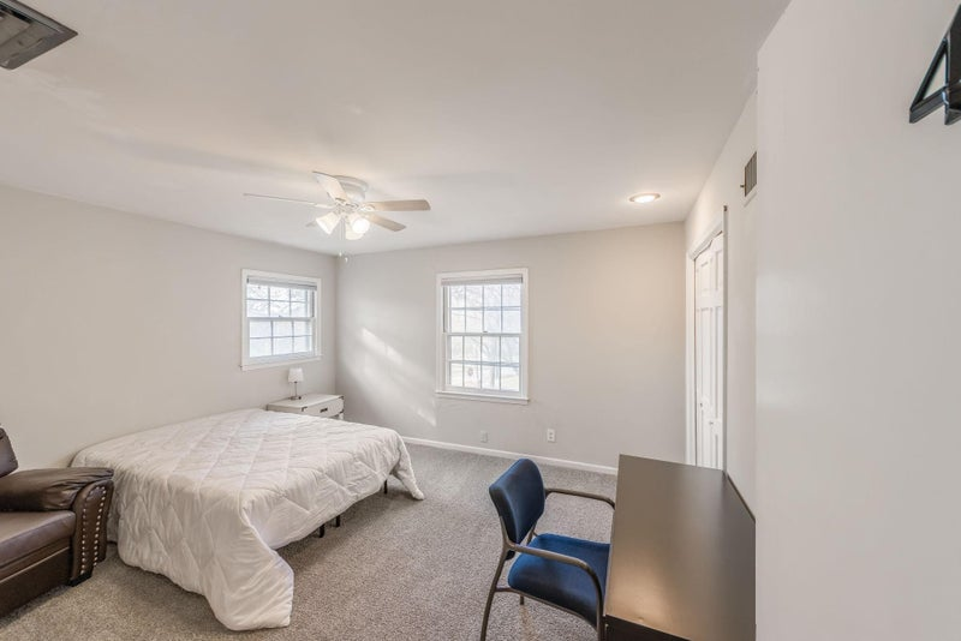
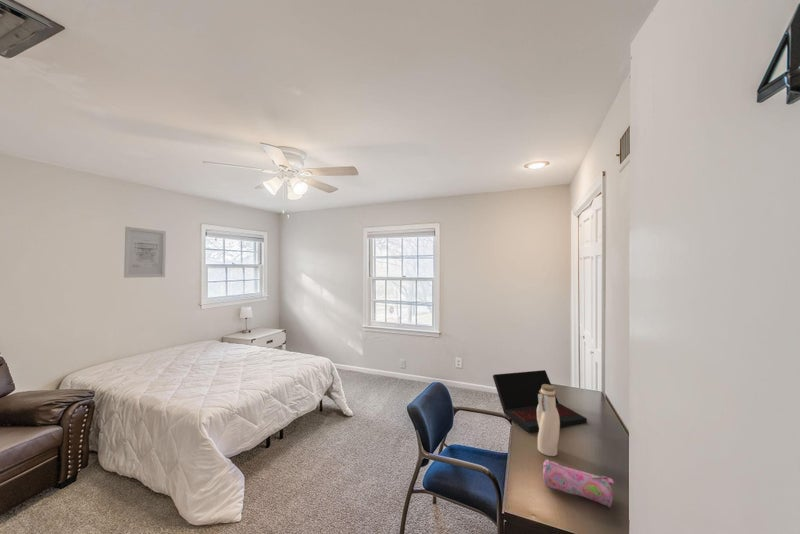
+ pencil case (576, 481)
+ laptop (536, 396)
+ water bottle (547, 419)
+ wall art (146, 253)
